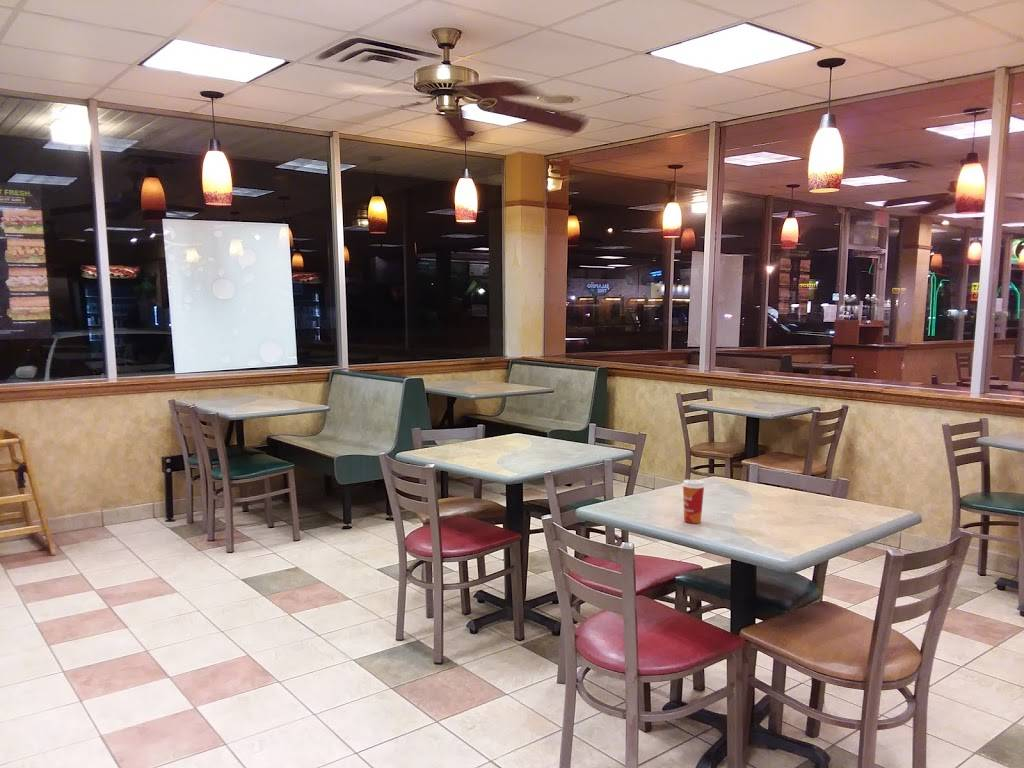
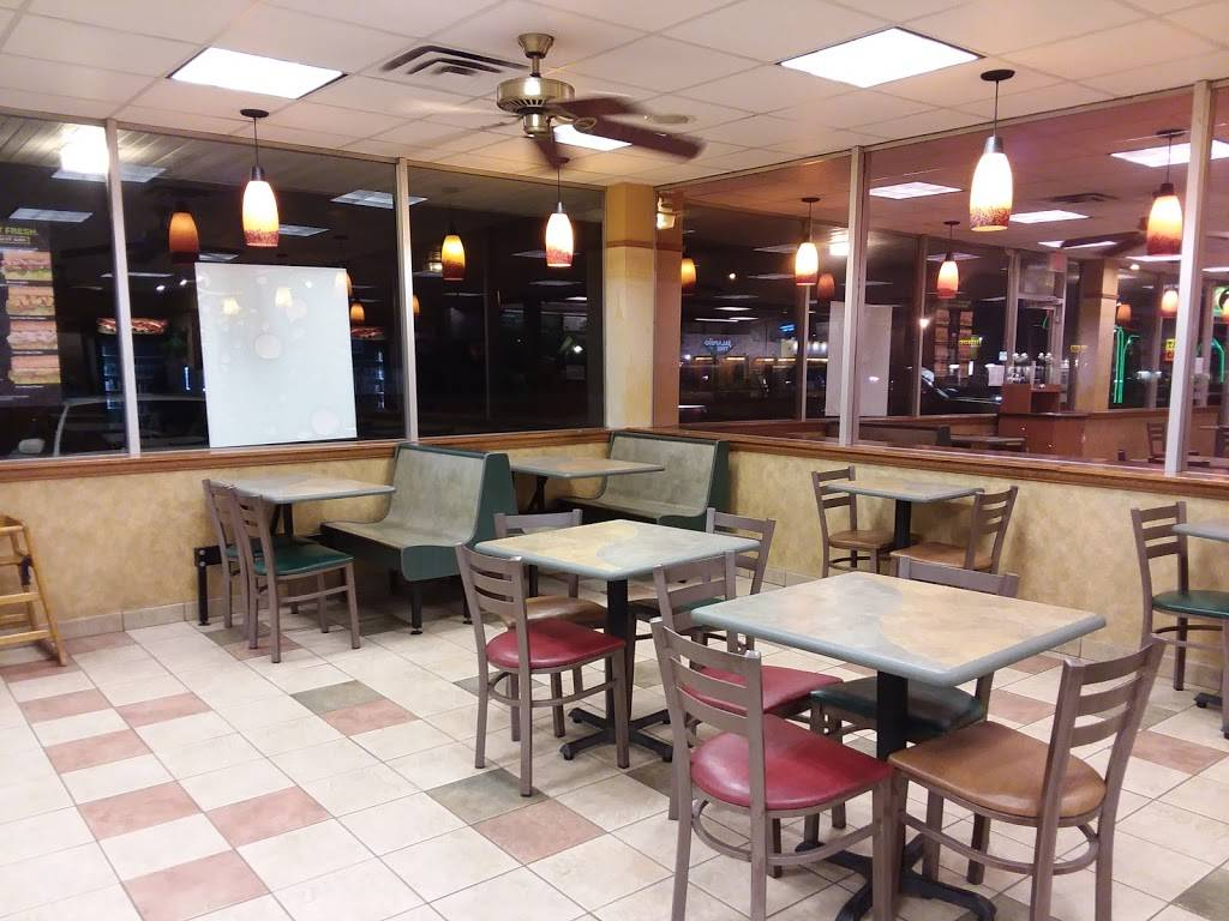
- paper cup (693, 501)
